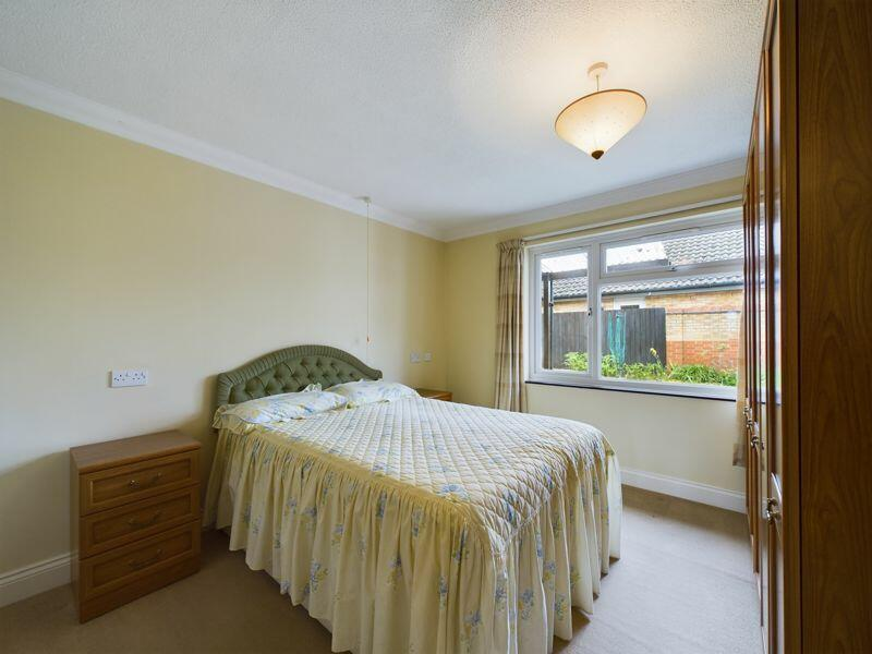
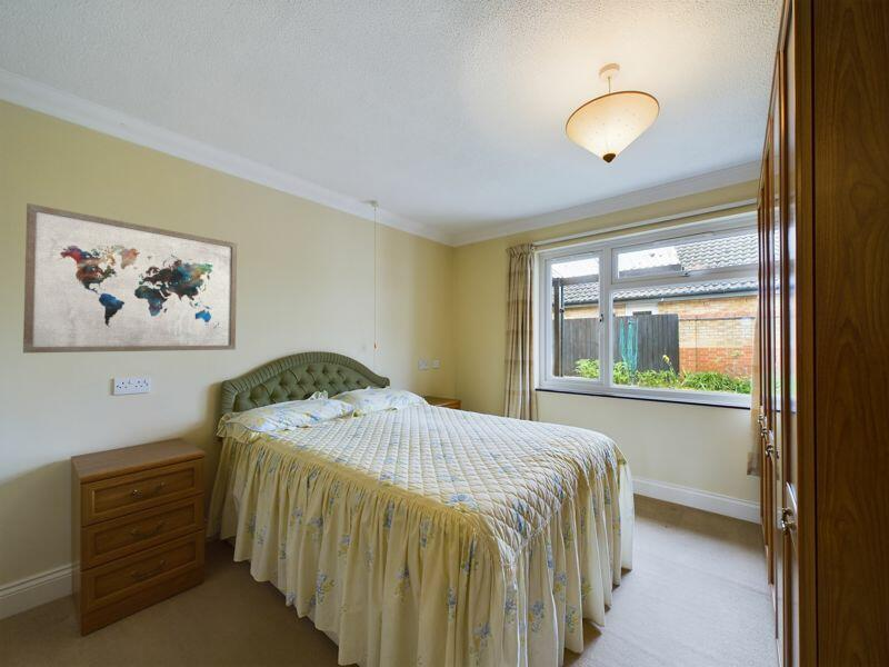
+ wall art (148, 288)
